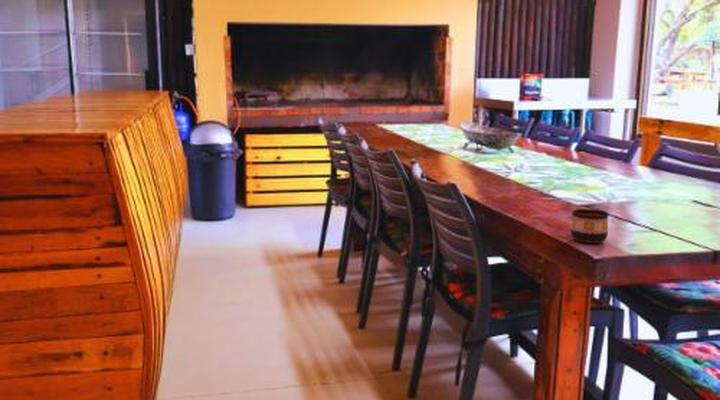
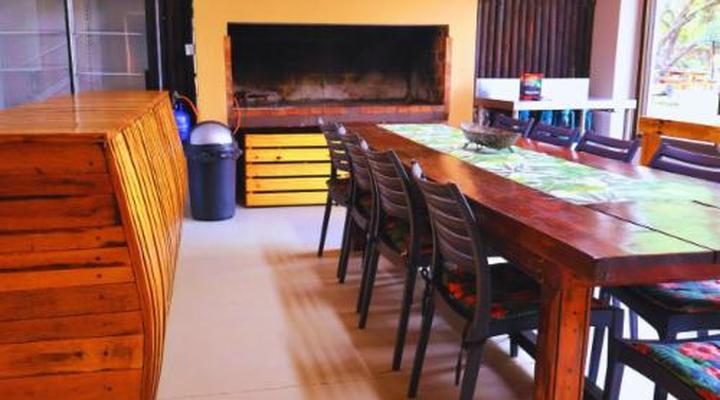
- cup (589, 225)
